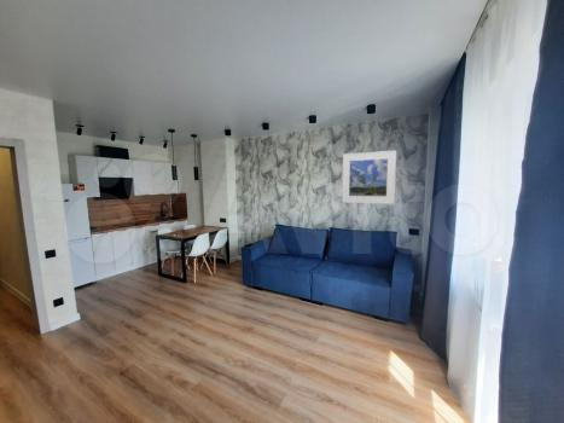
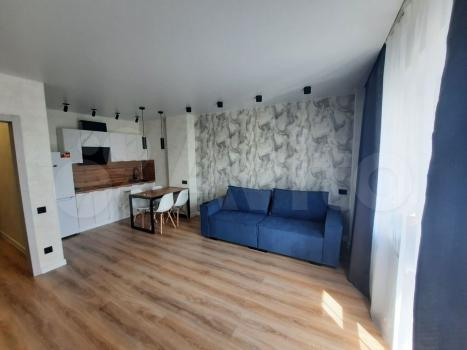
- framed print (367, 178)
